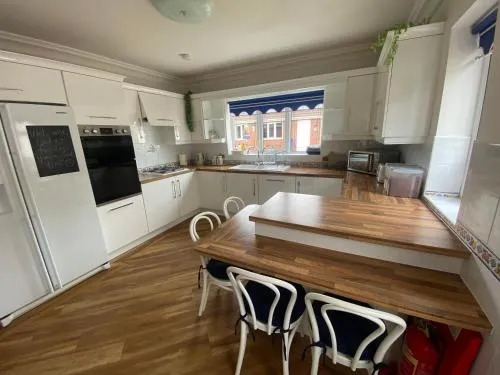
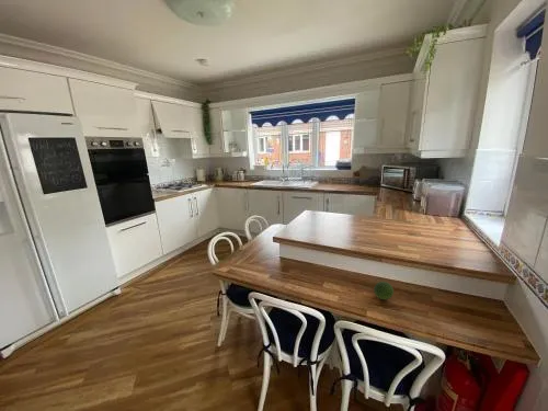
+ fruit (384, 290)
